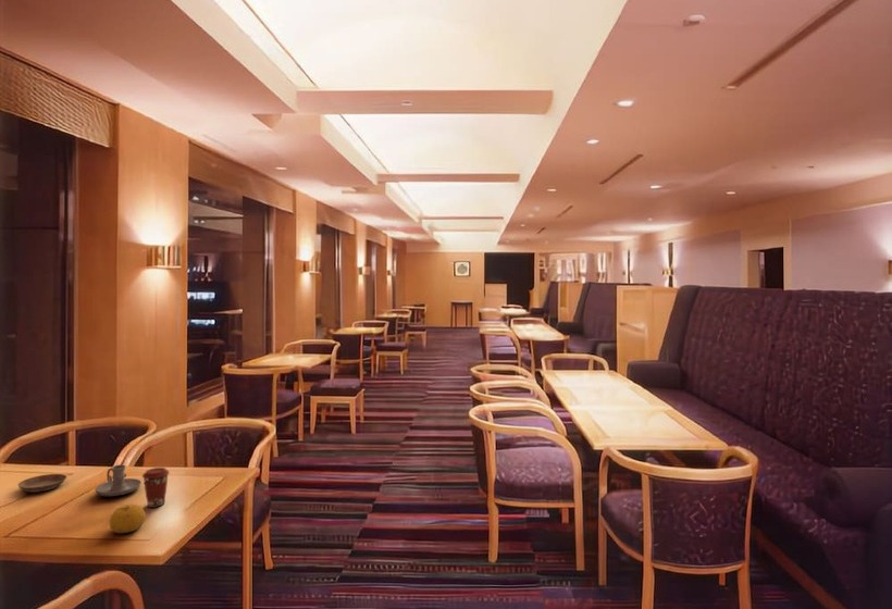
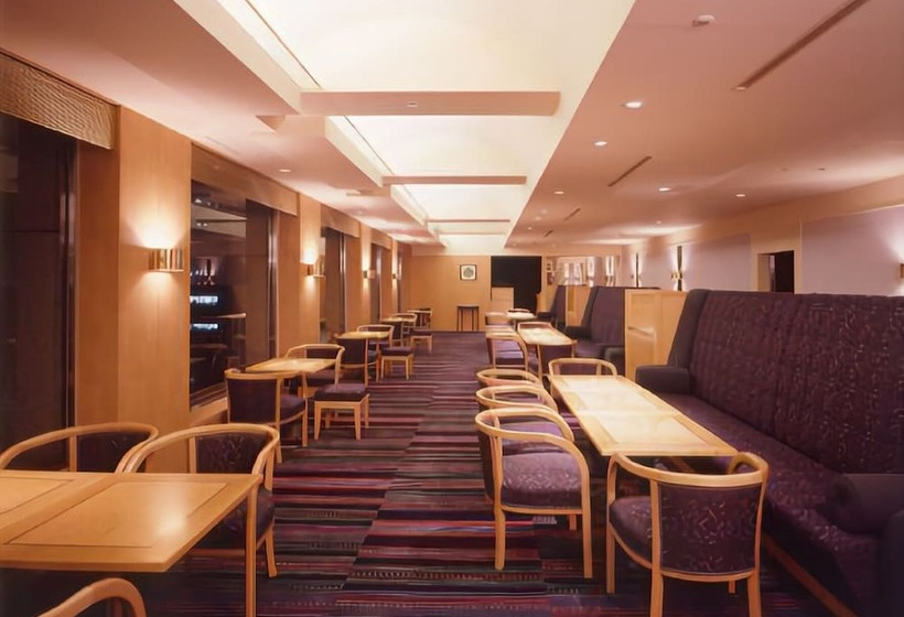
- fruit (127, 518)
- candle holder (116, 478)
- coffee cup (156, 487)
- saucer (42, 483)
